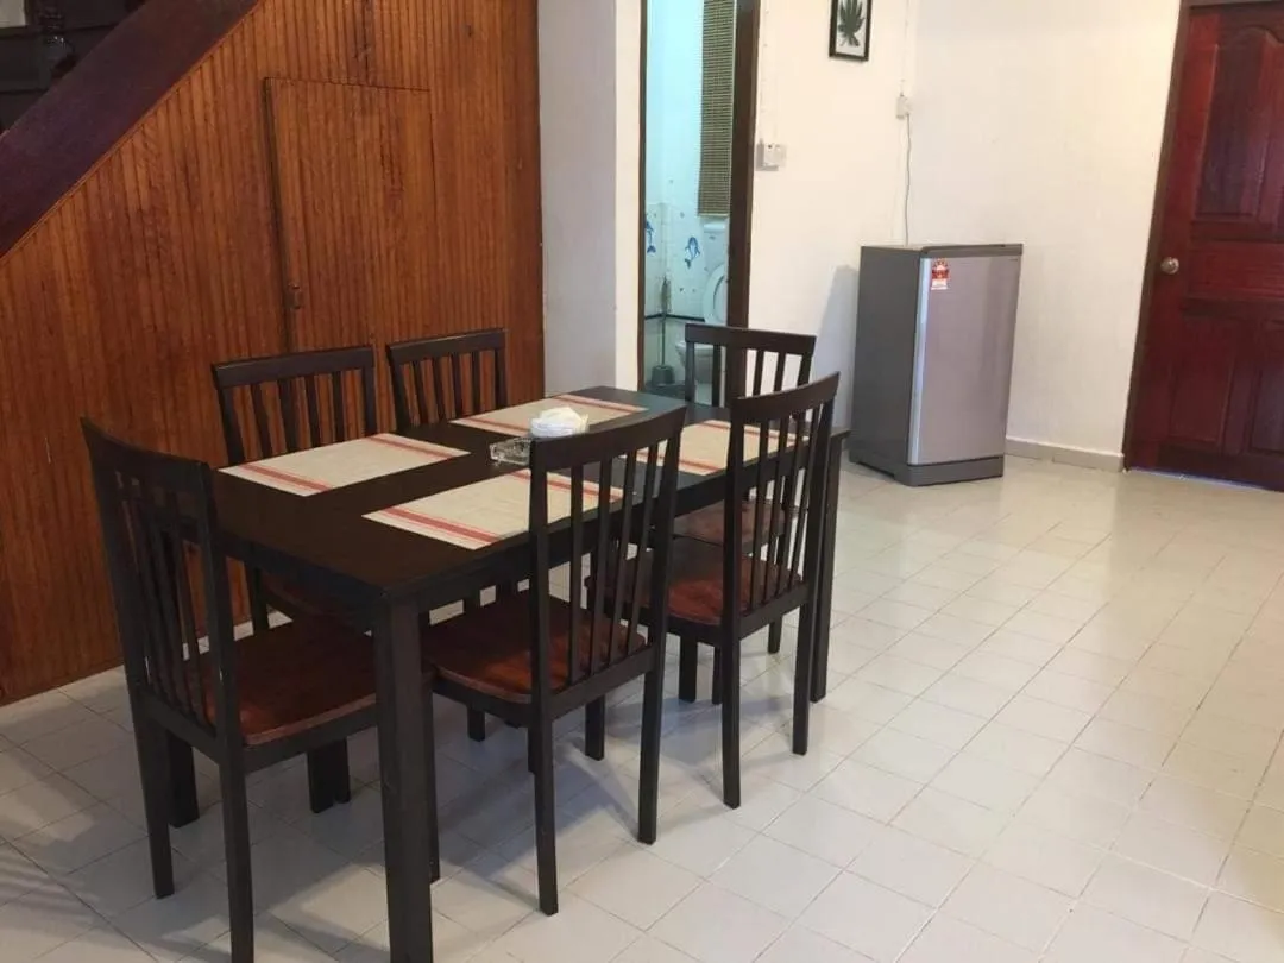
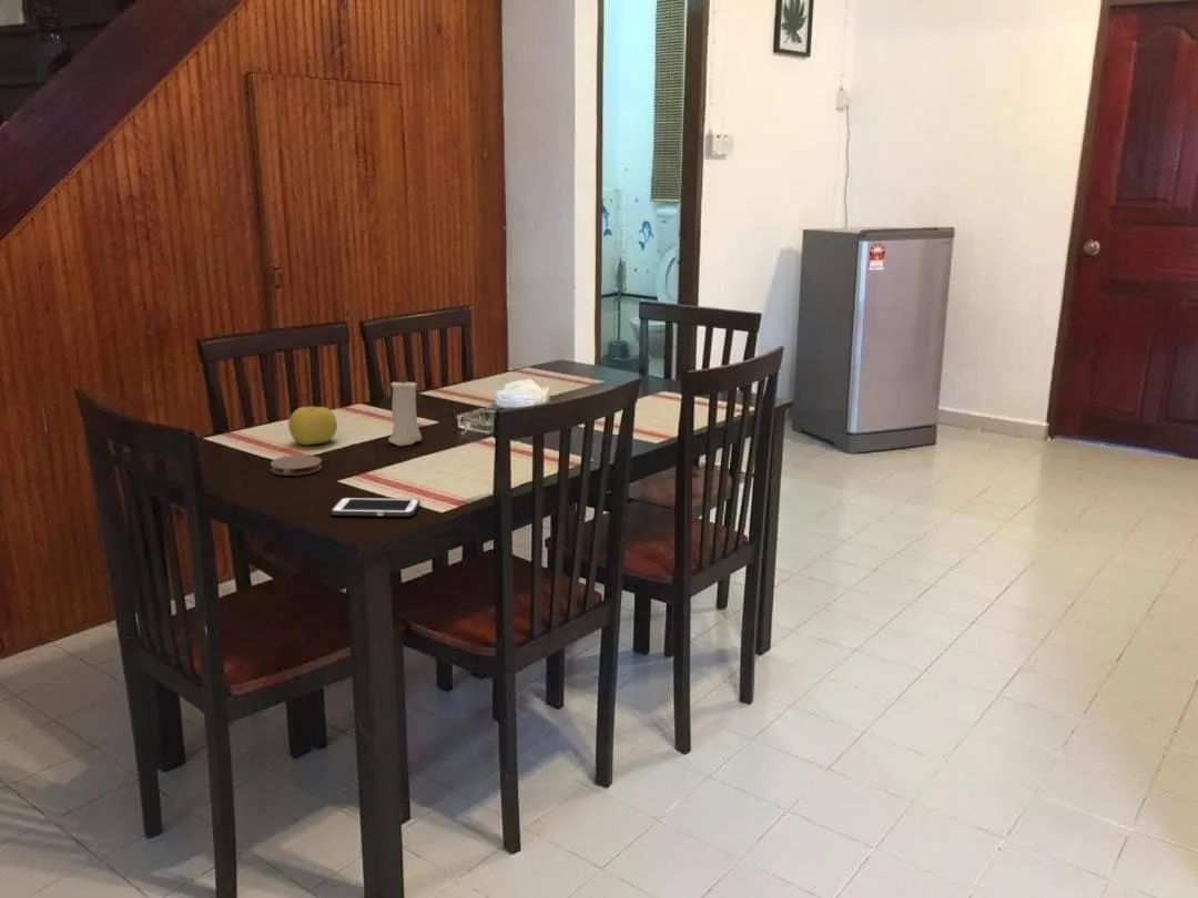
+ candle (404, 409)
+ cell phone (376, 507)
+ coaster (296, 465)
+ fruit (313, 425)
